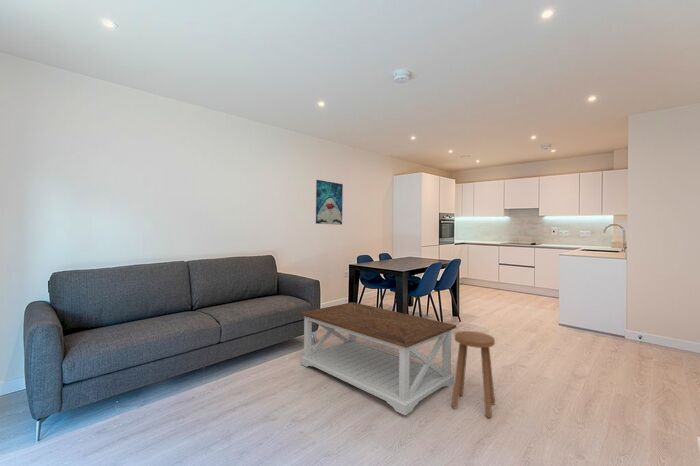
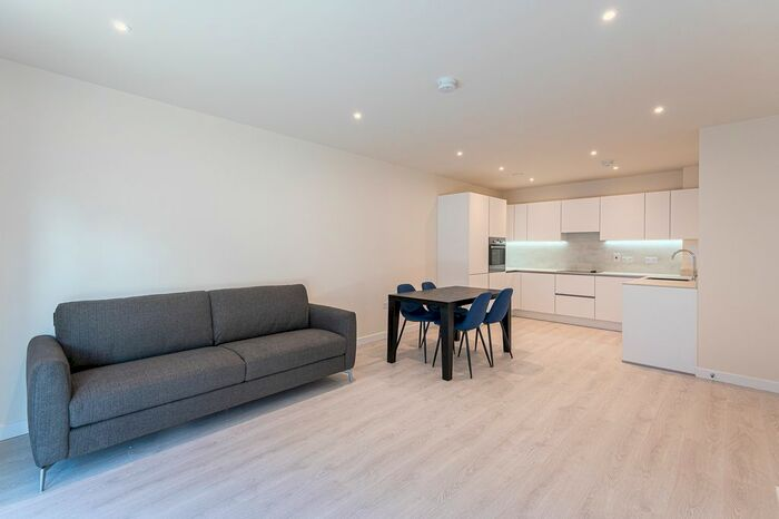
- coffee table (371, 346)
- wall art (329, 203)
- stool (482, 371)
